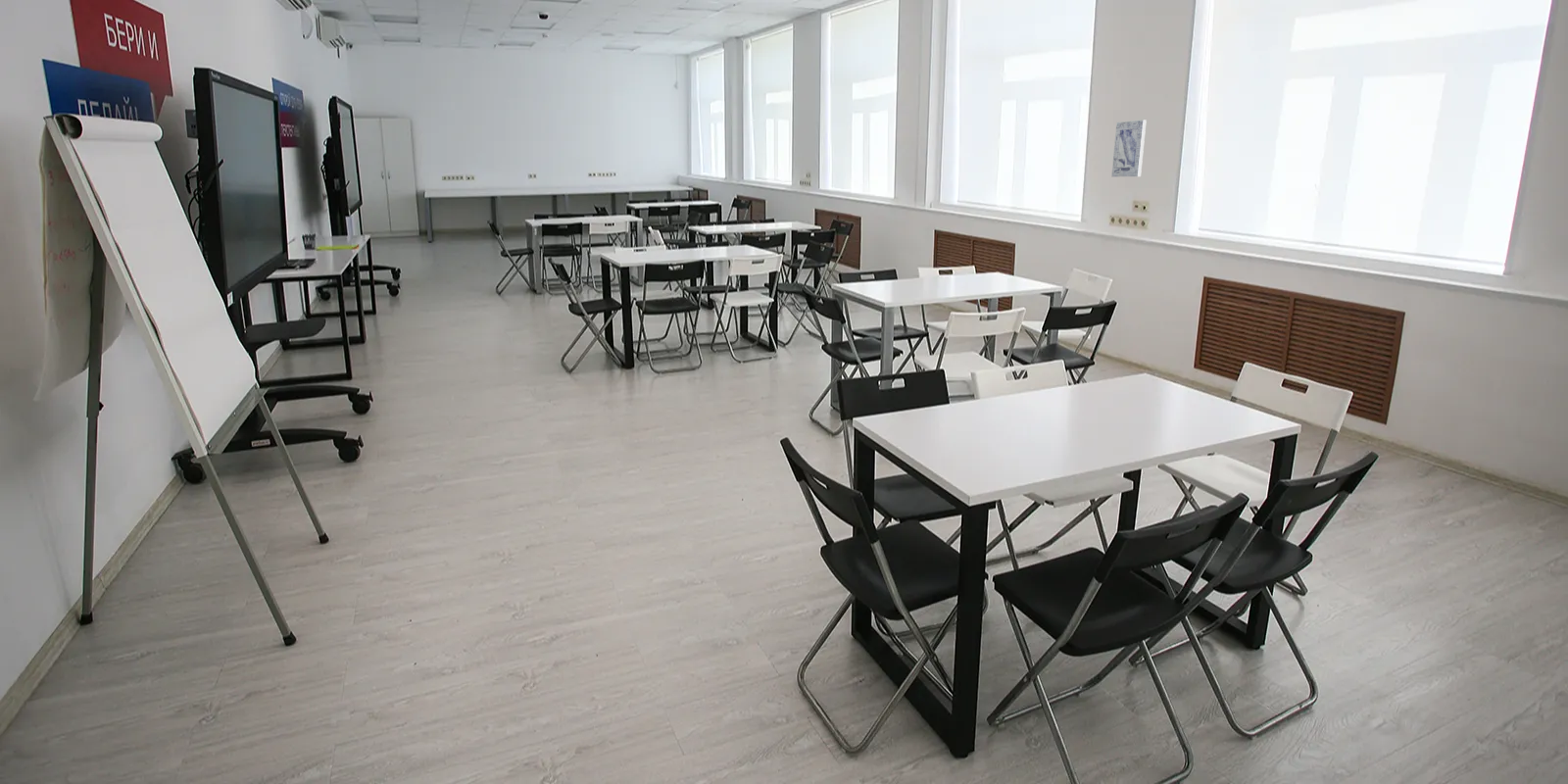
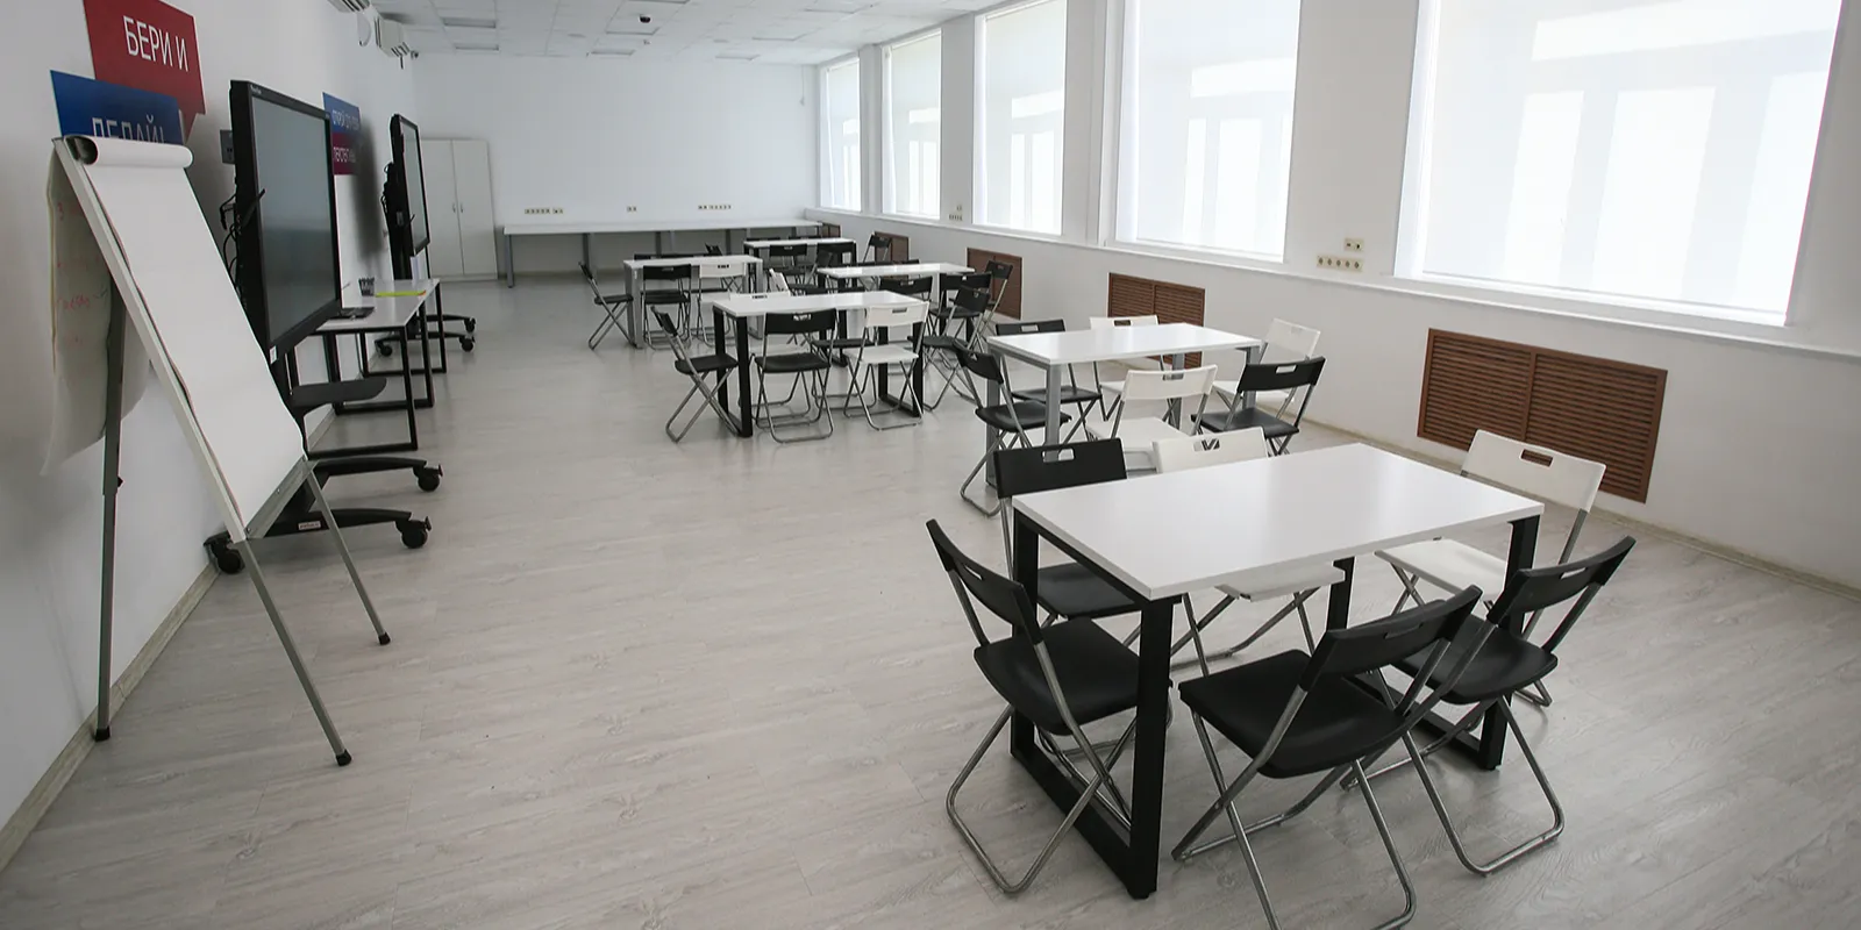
- wall art (1128, 149)
